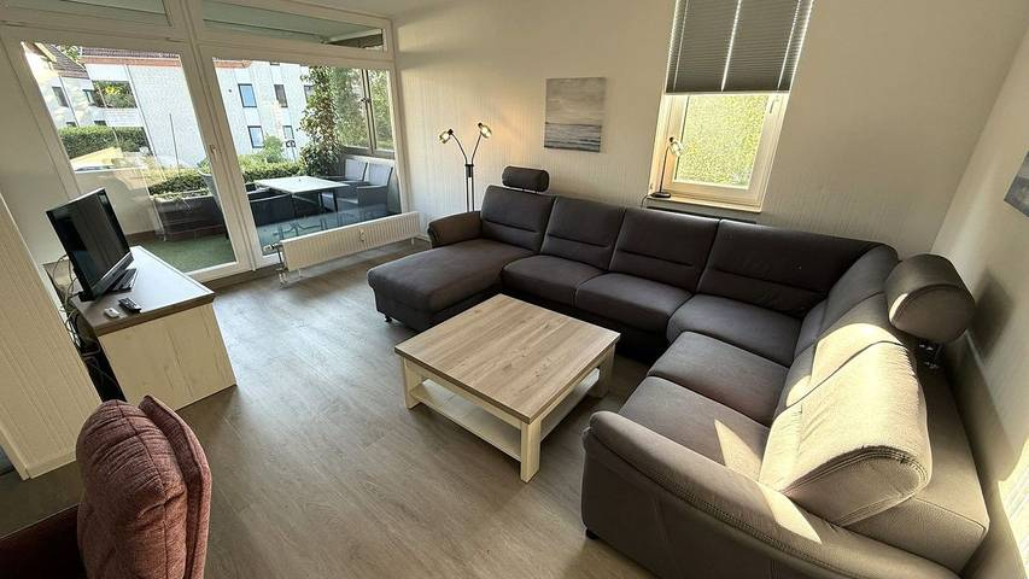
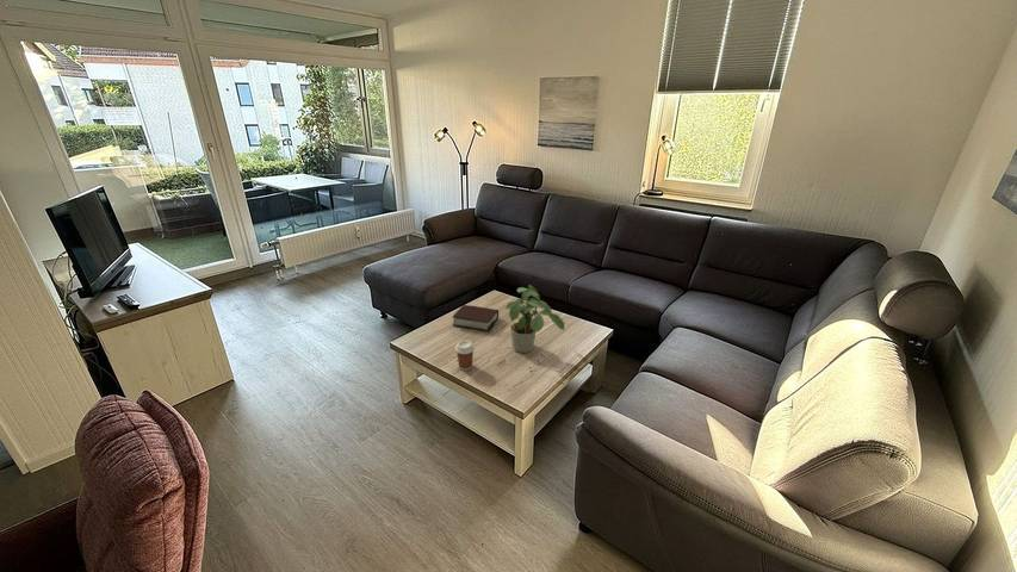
+ coffee cup (465, 355)
+ bible (476, 317)
+ potted plant (529, 322)
